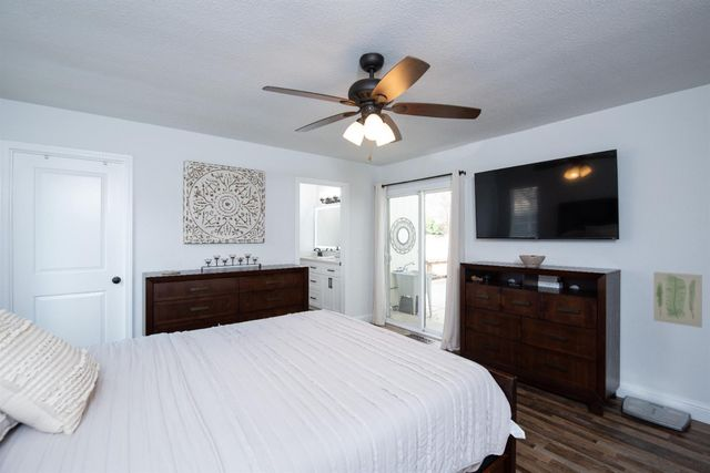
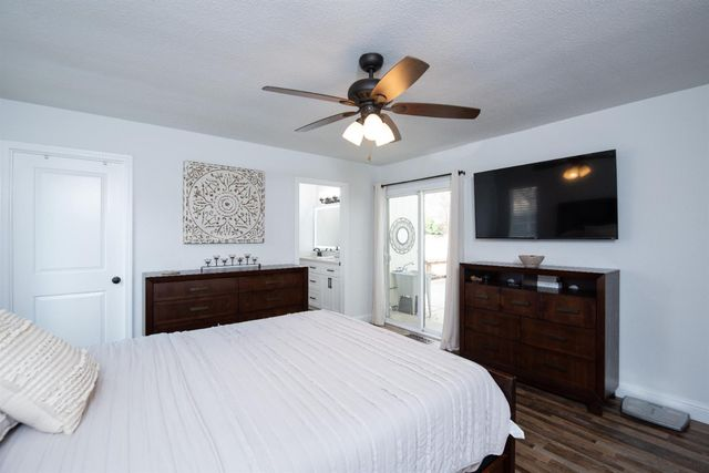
- wall art (677, 298)
